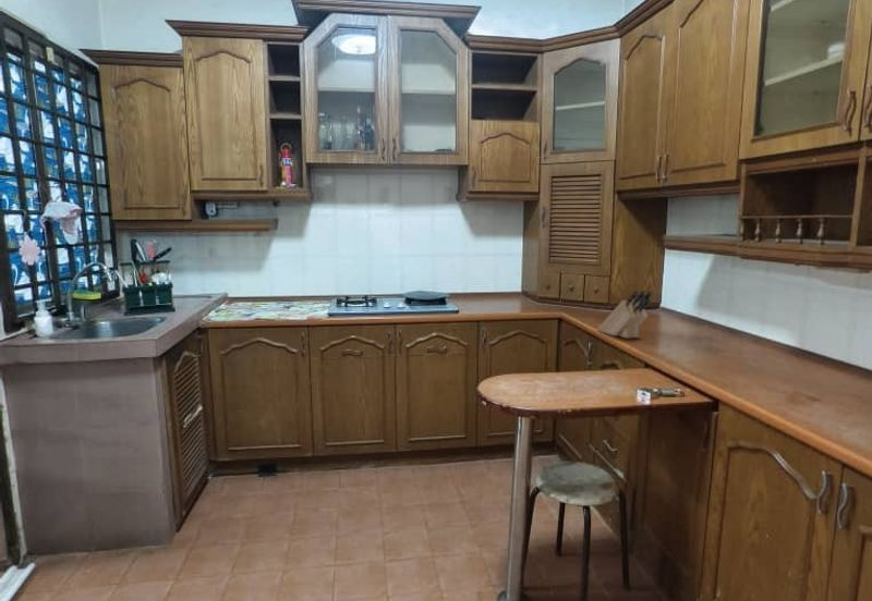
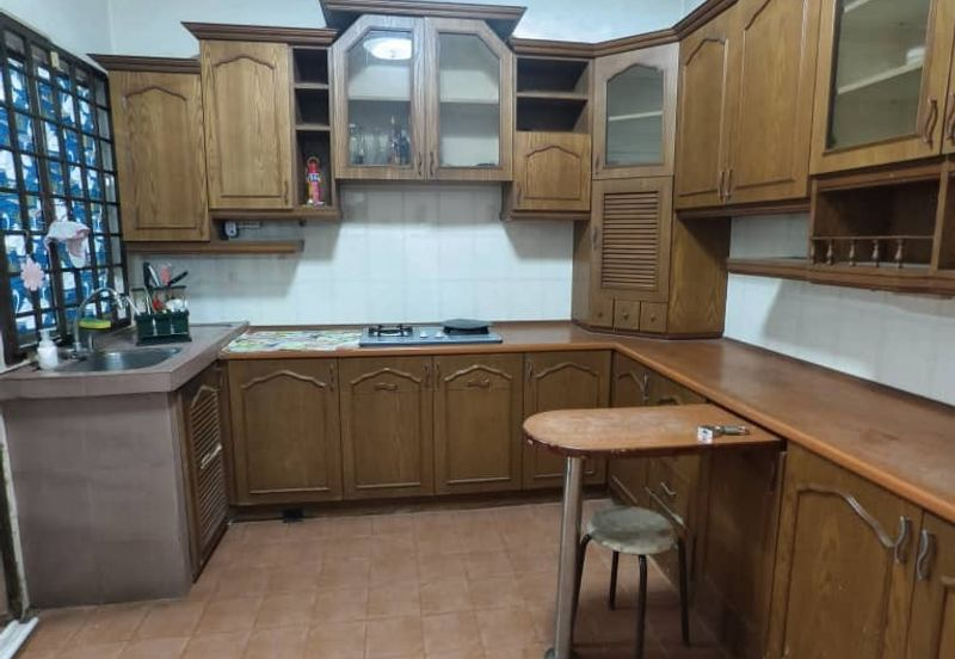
- knife block (625, 311)
